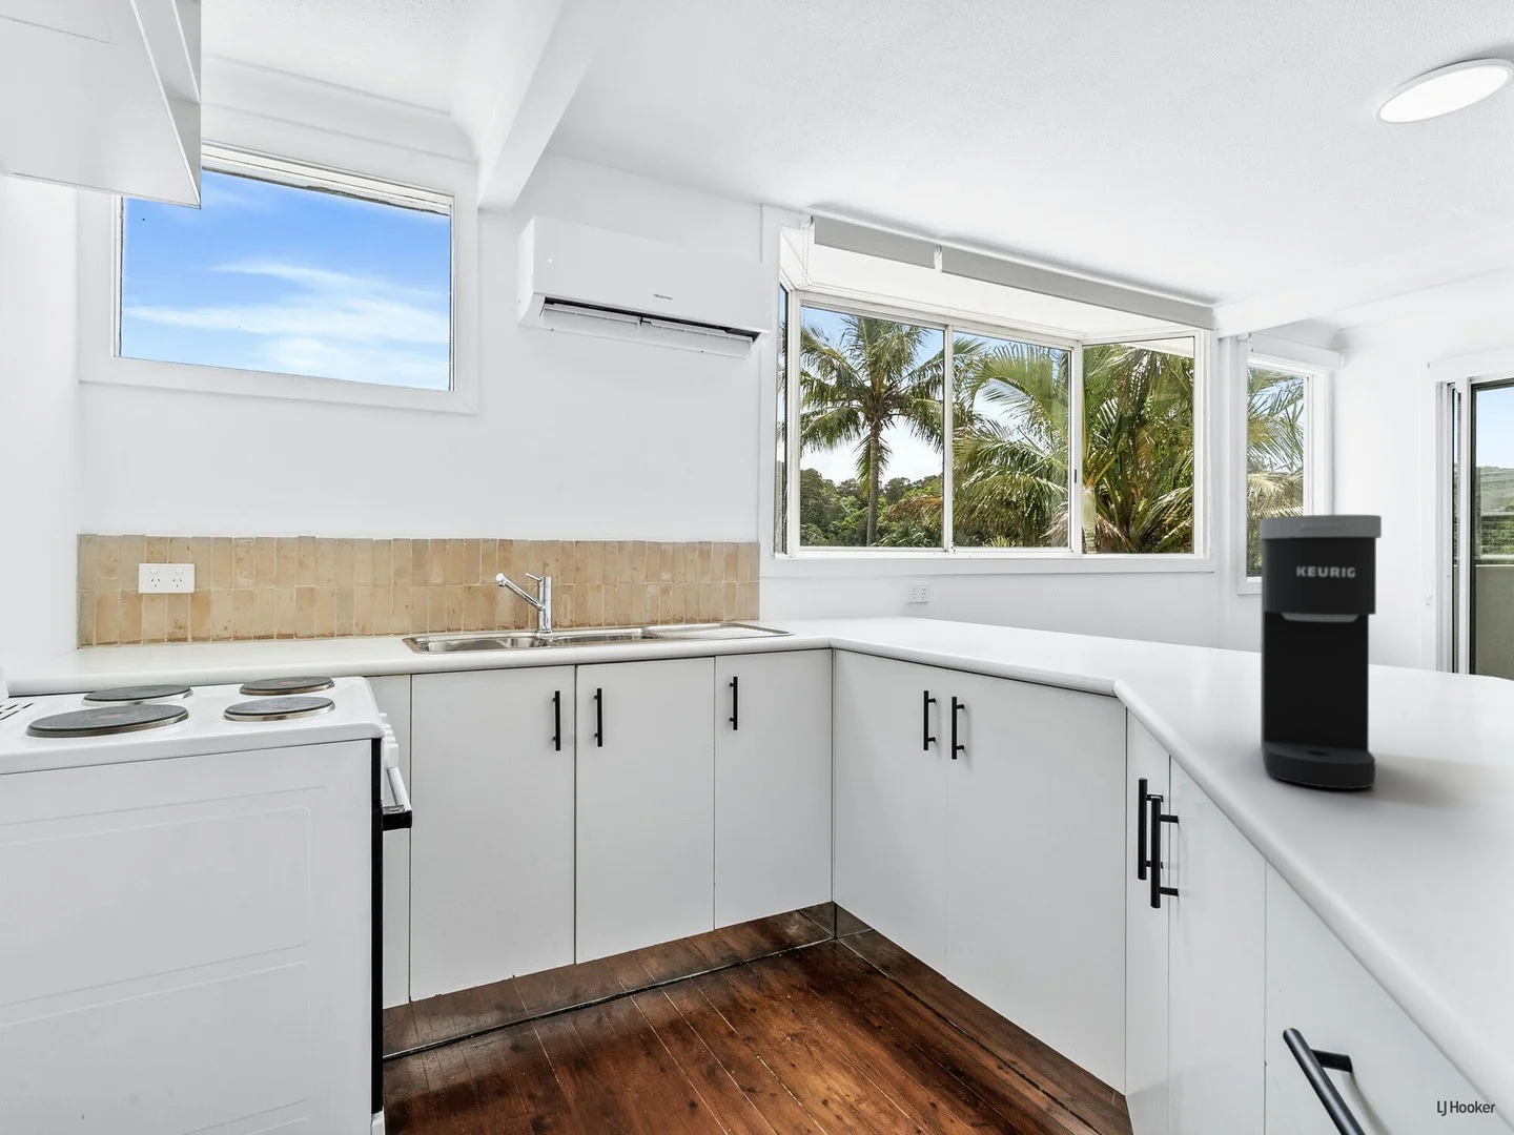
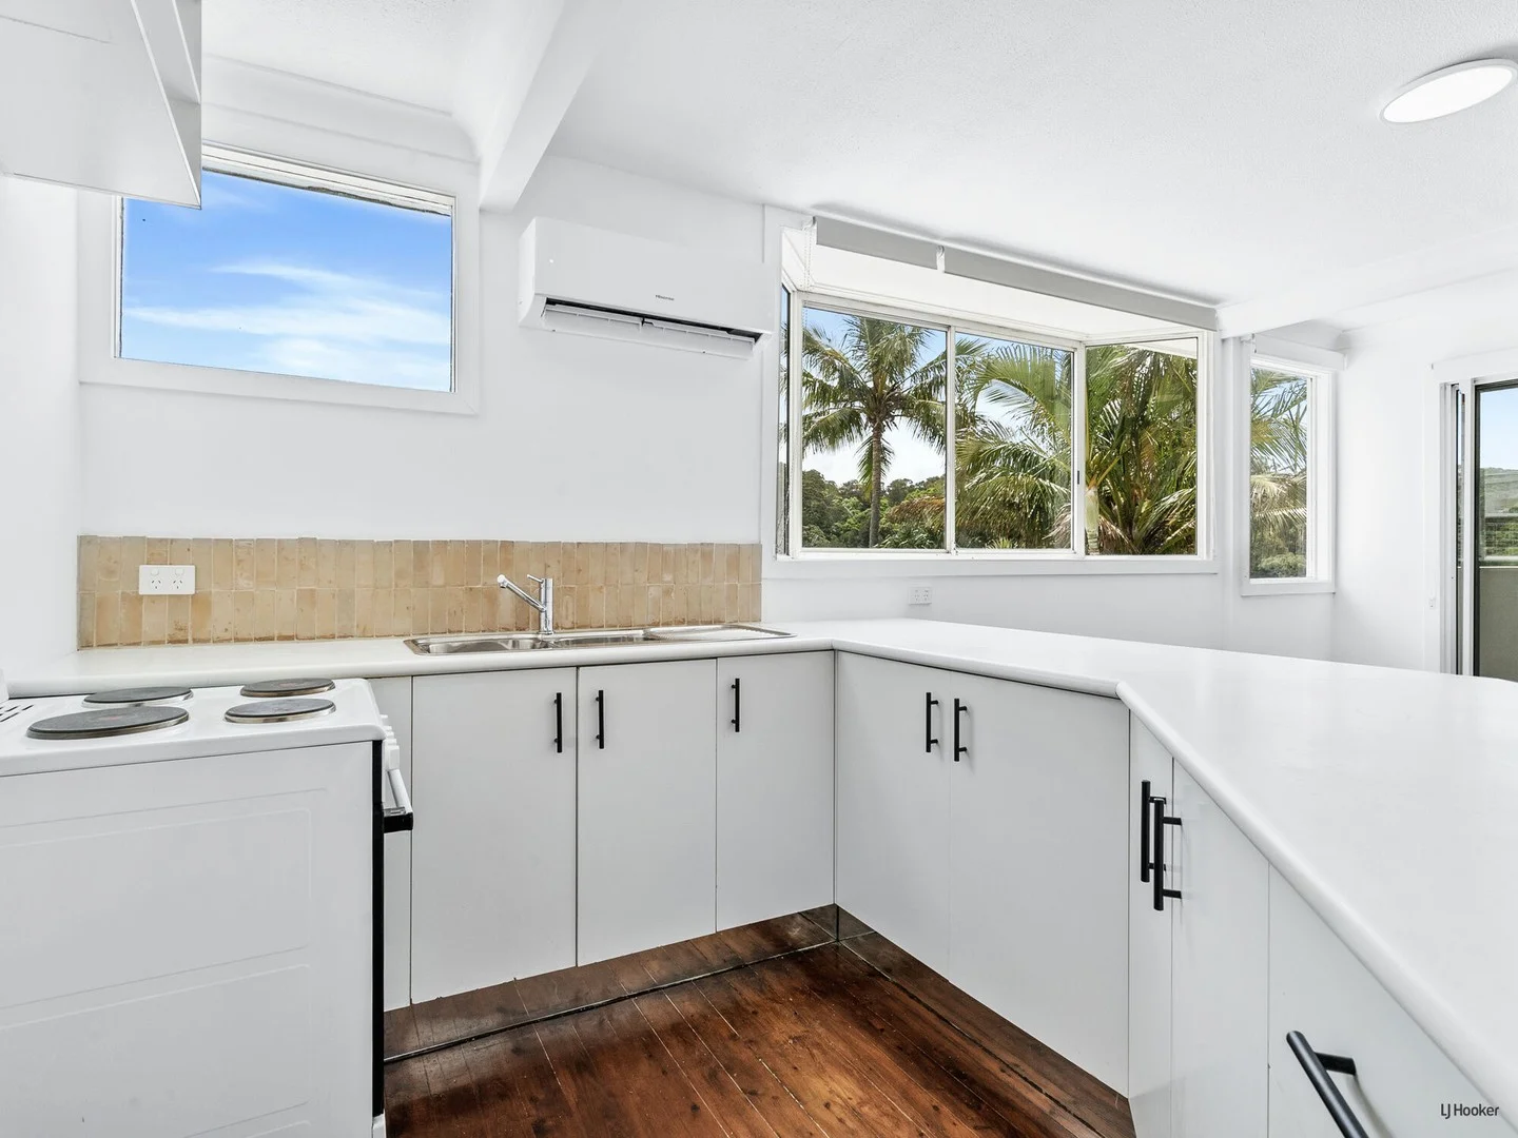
- coffee maker (1313, 643)
